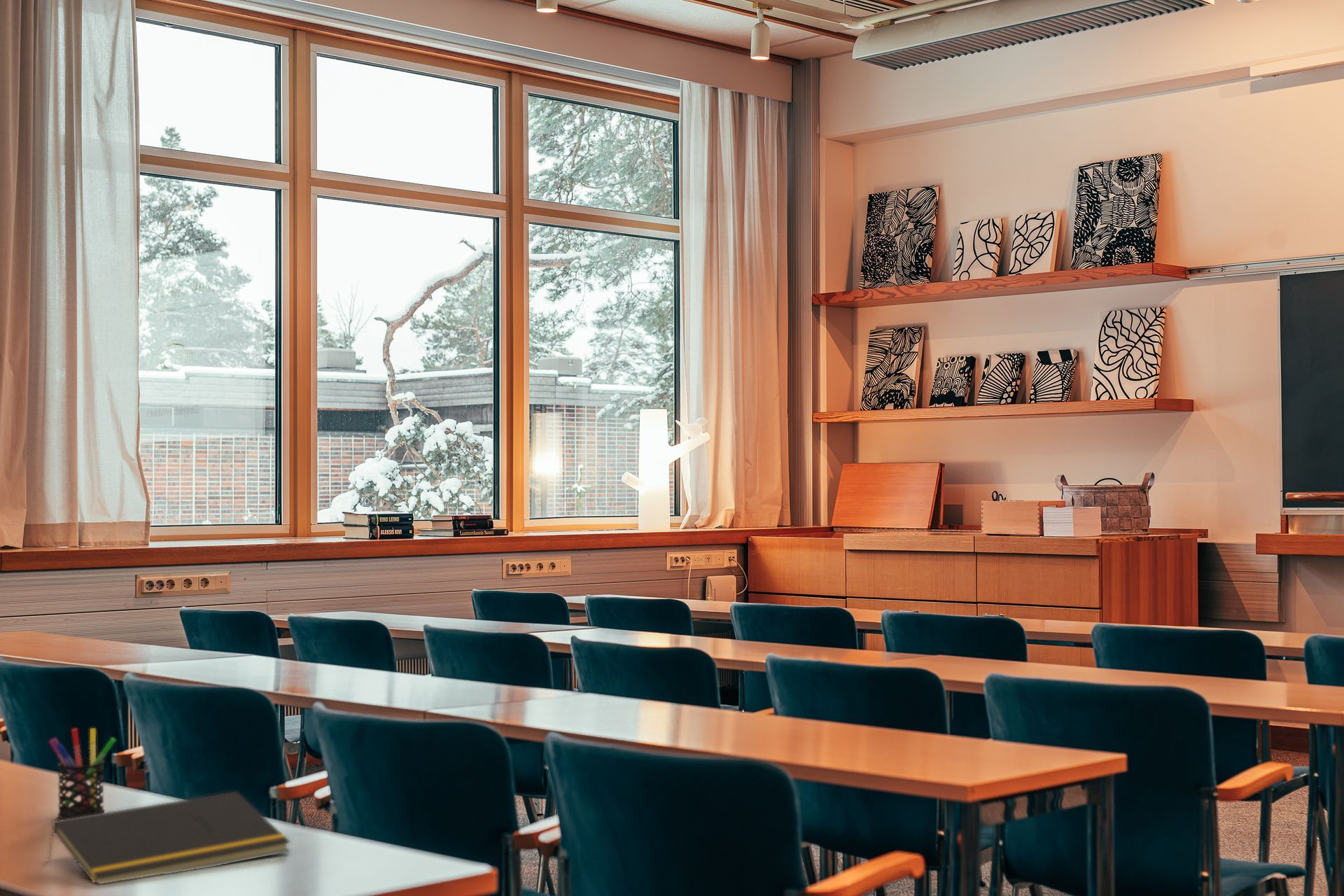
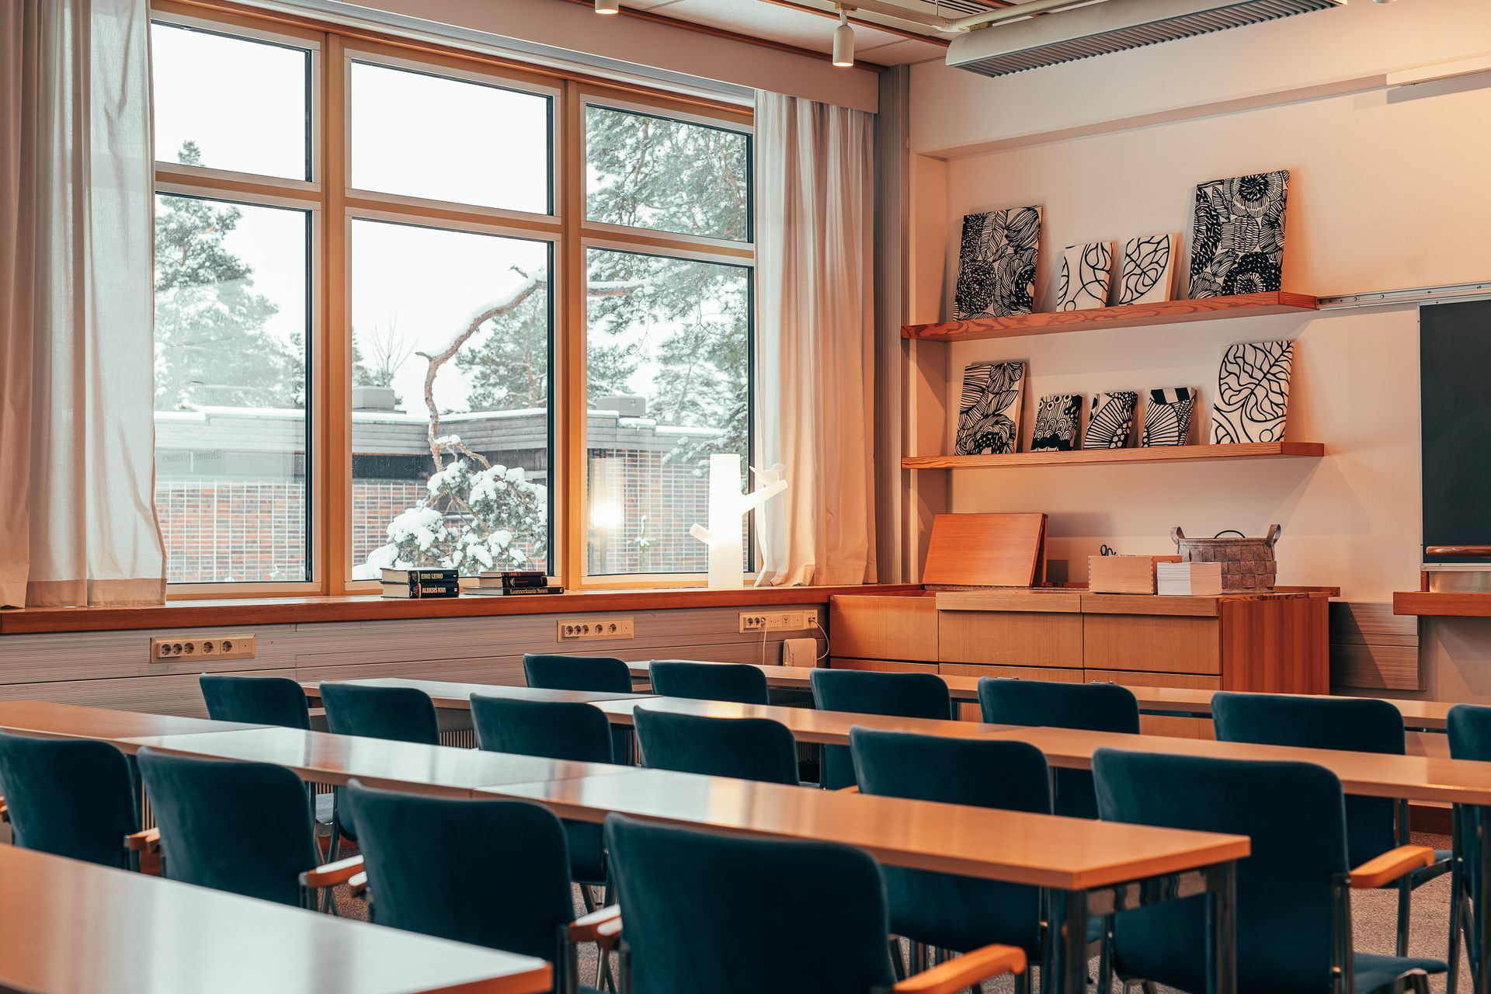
- notepad (172, 836)
- pen holder (85, 769)
